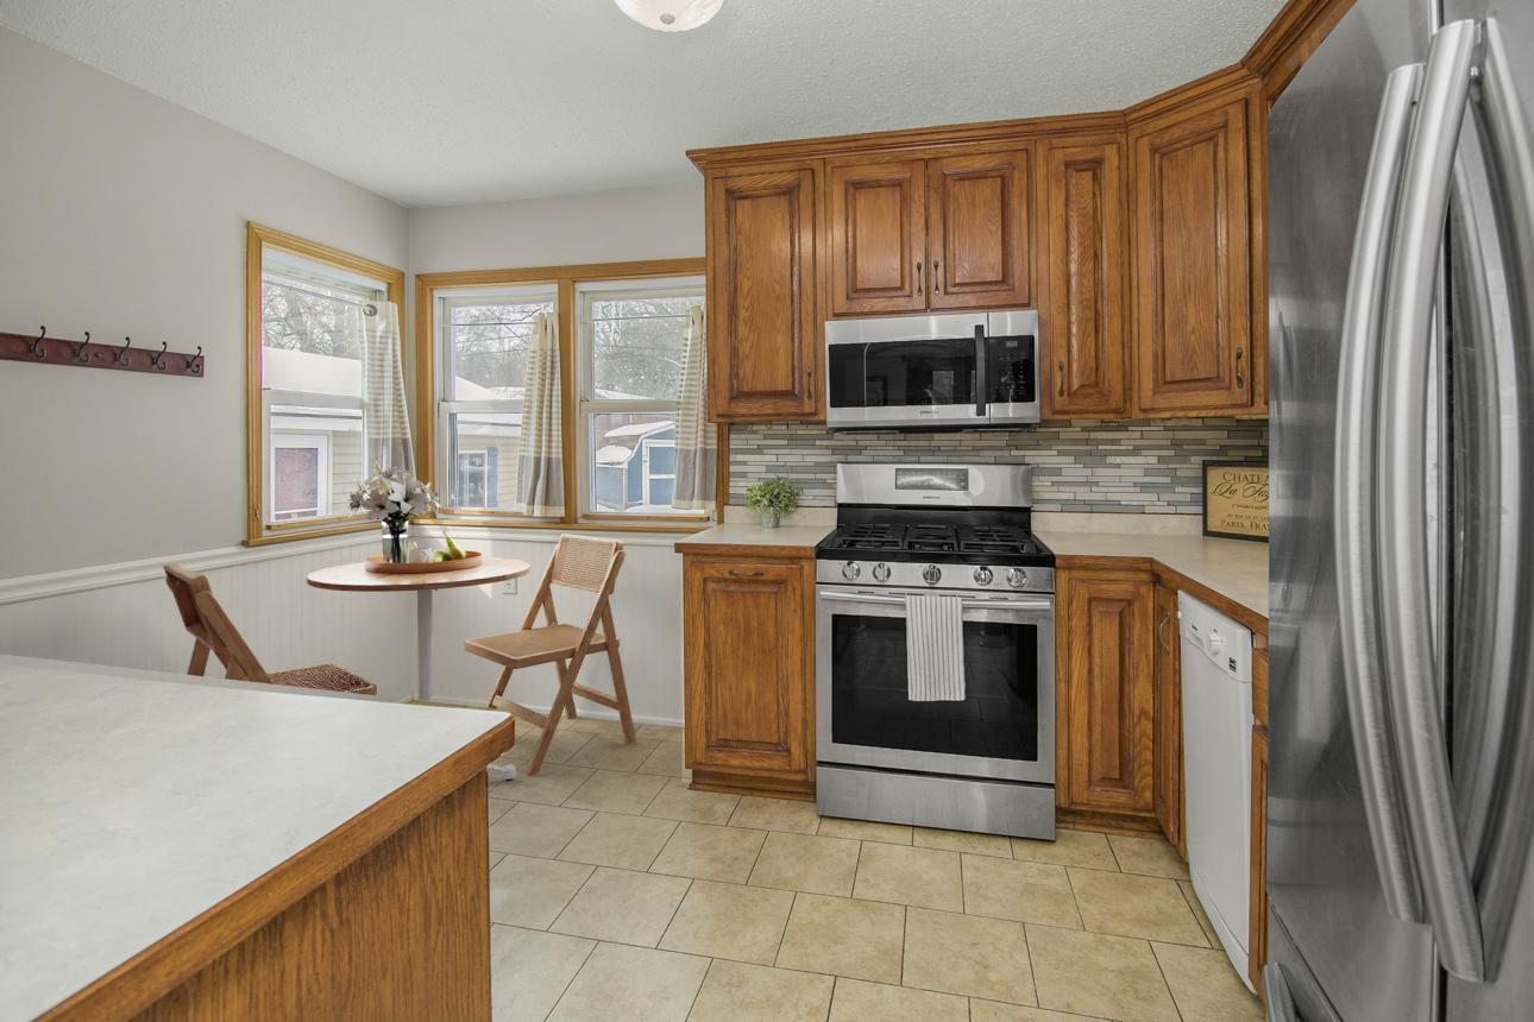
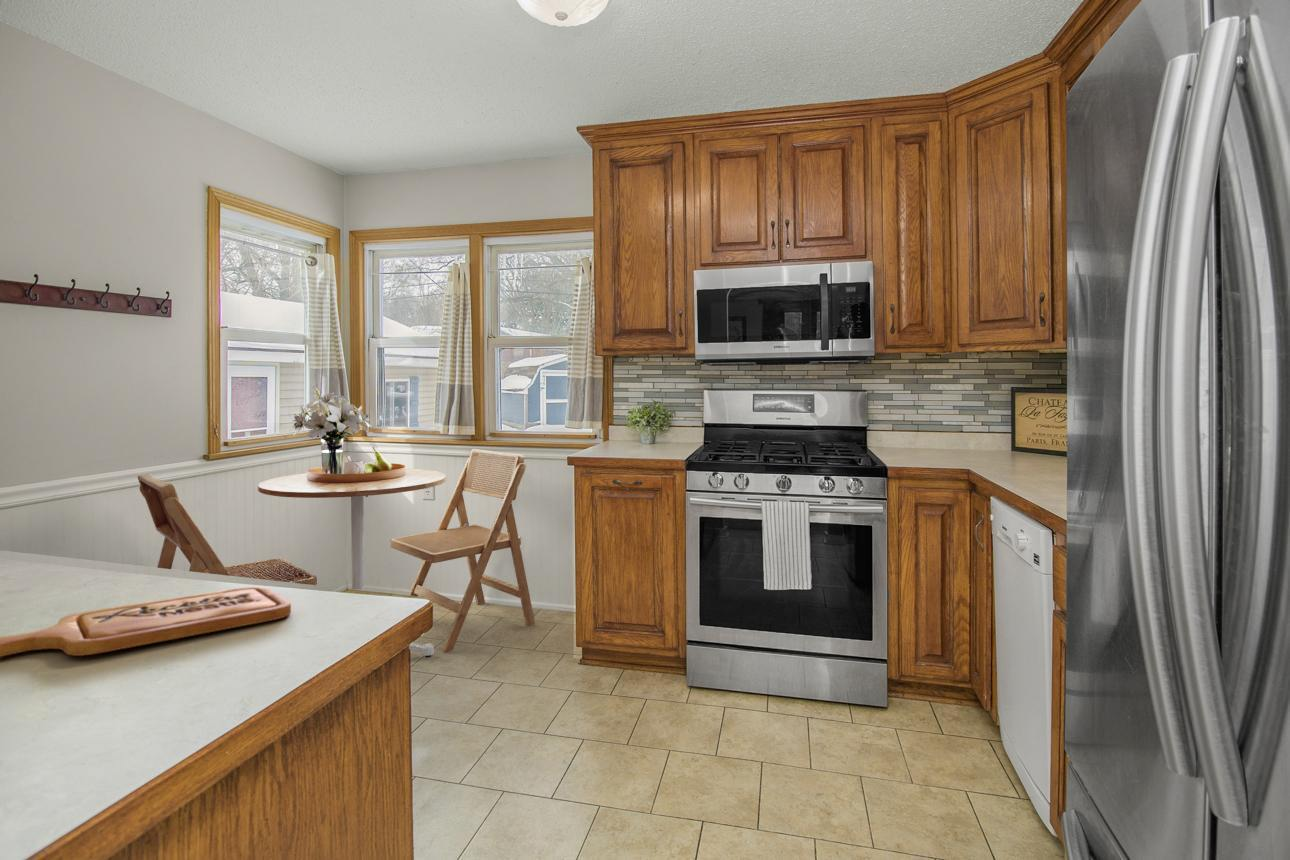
+ cutting board (136, 623)
